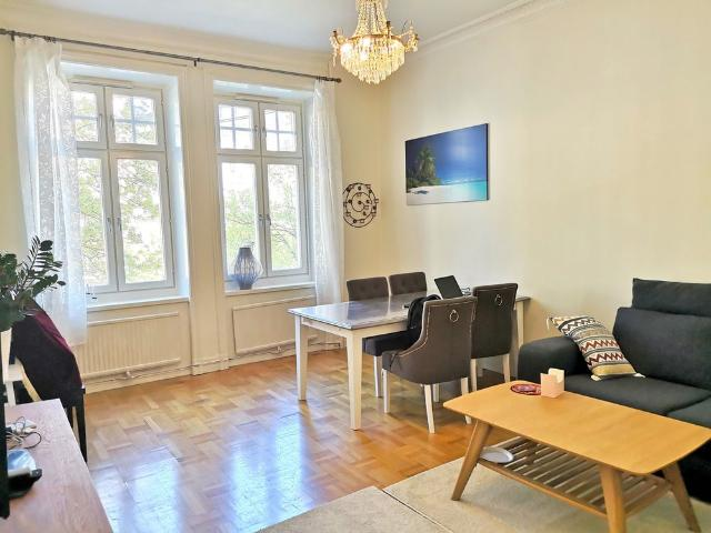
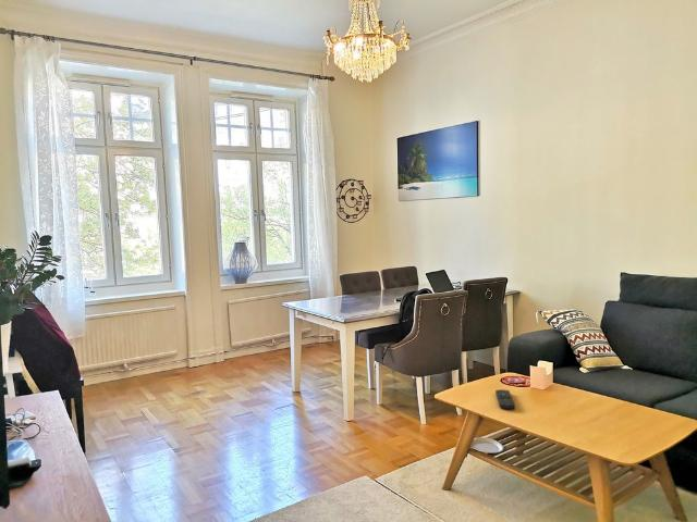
+ remote control (504, 398)
